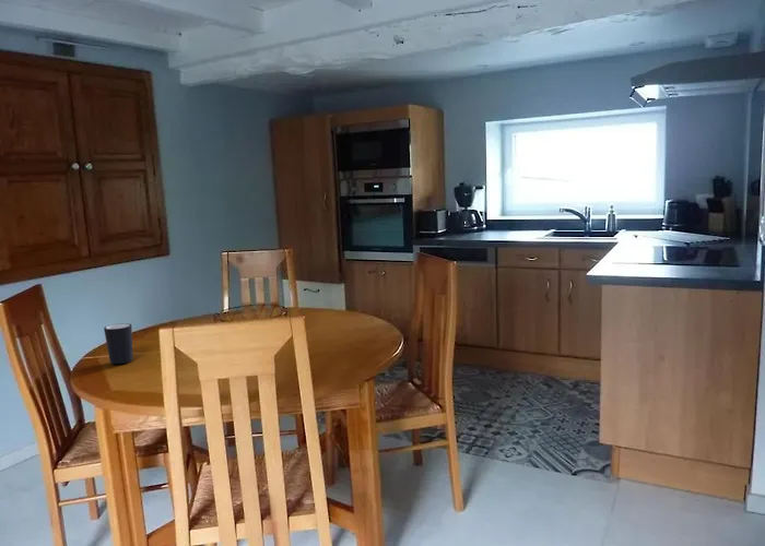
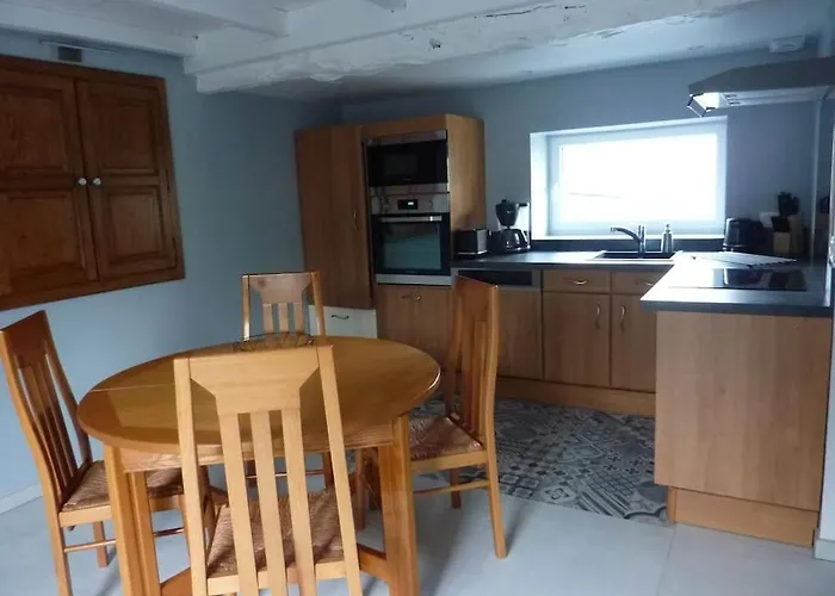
- mug (119, 343)
